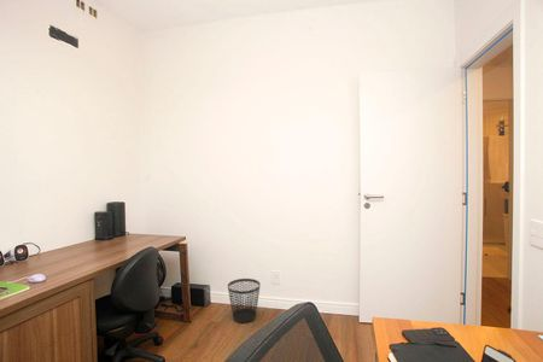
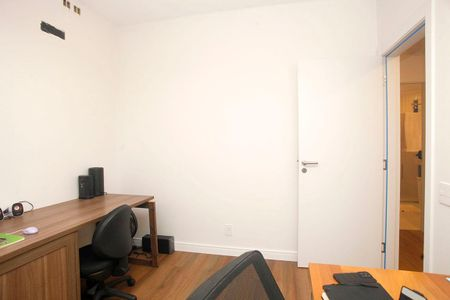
- wastebasket (244, 300)
